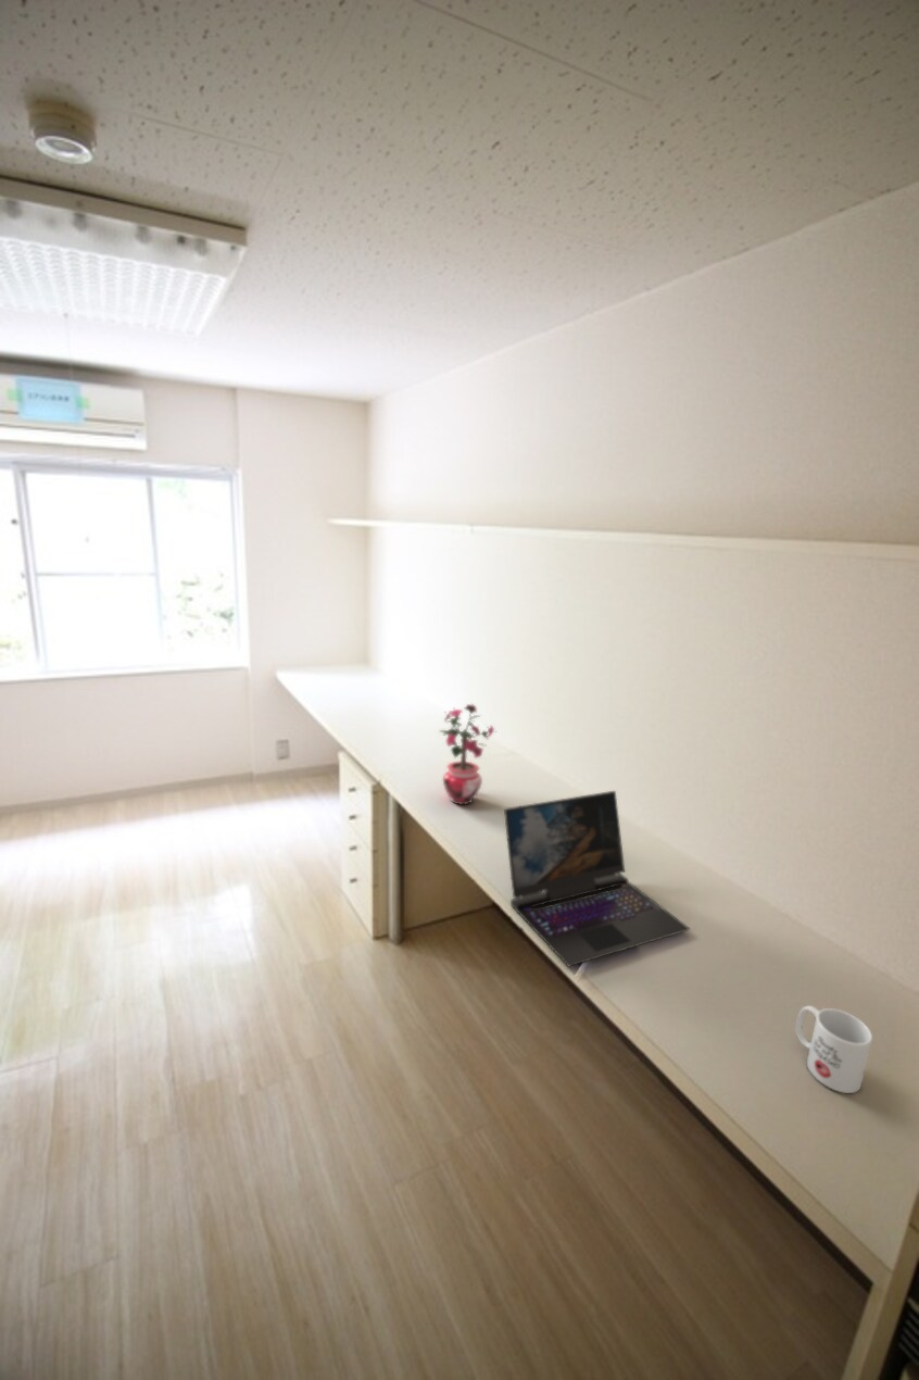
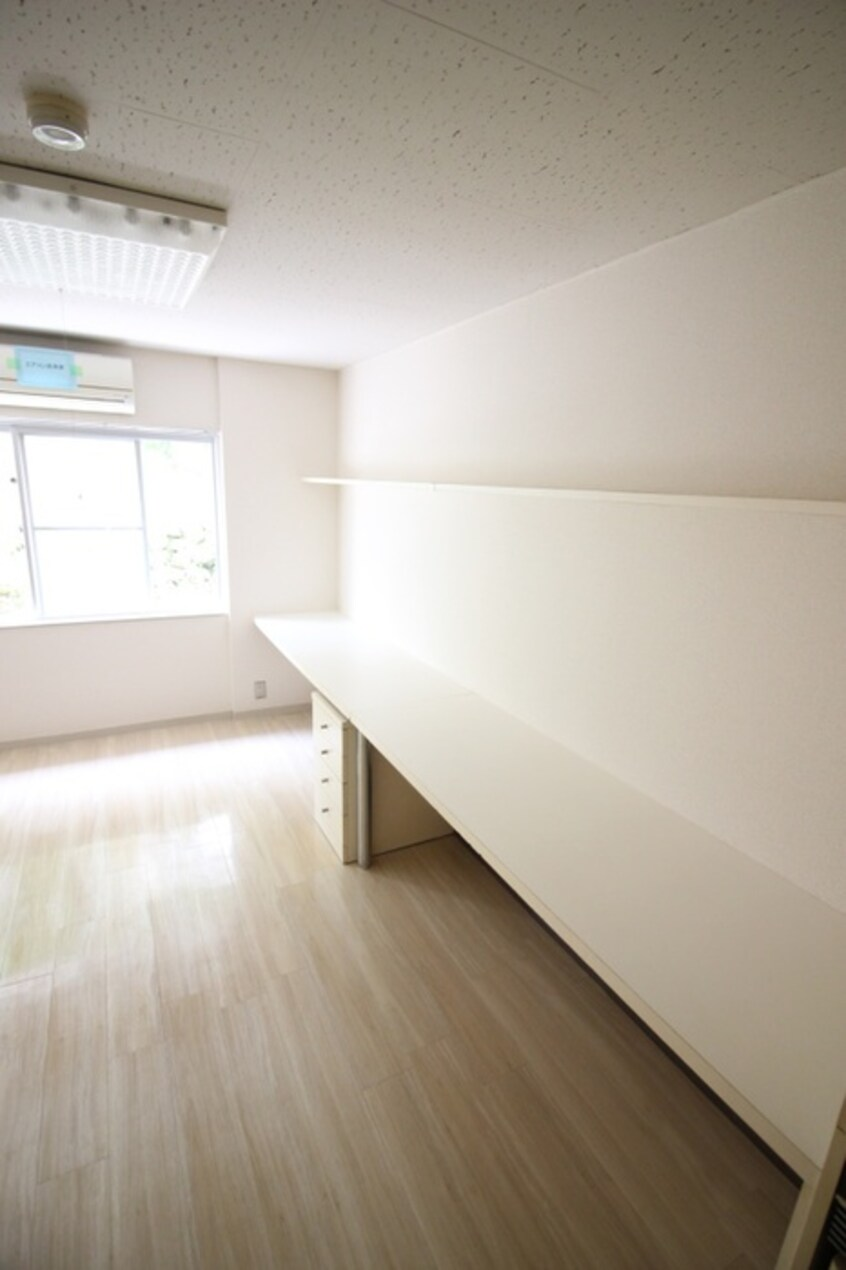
- potted plant (462, 752)
- mug (829, 1041)
- laptop (593, 869)
